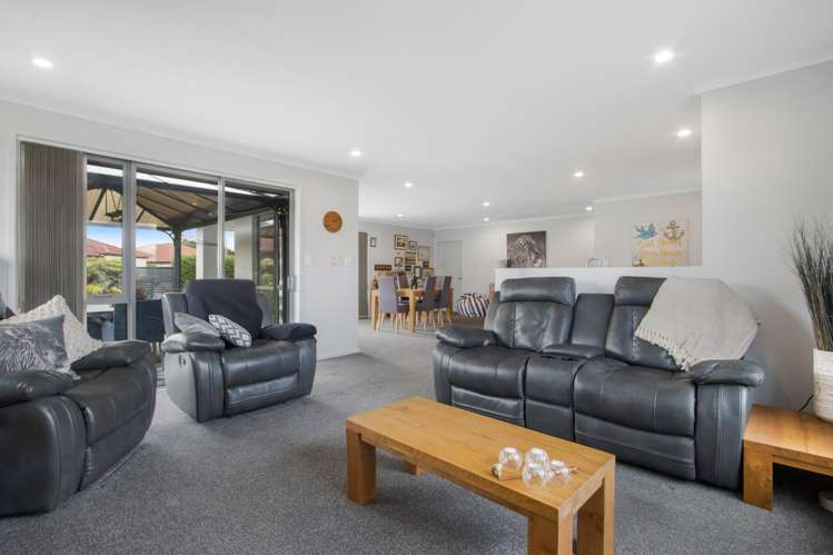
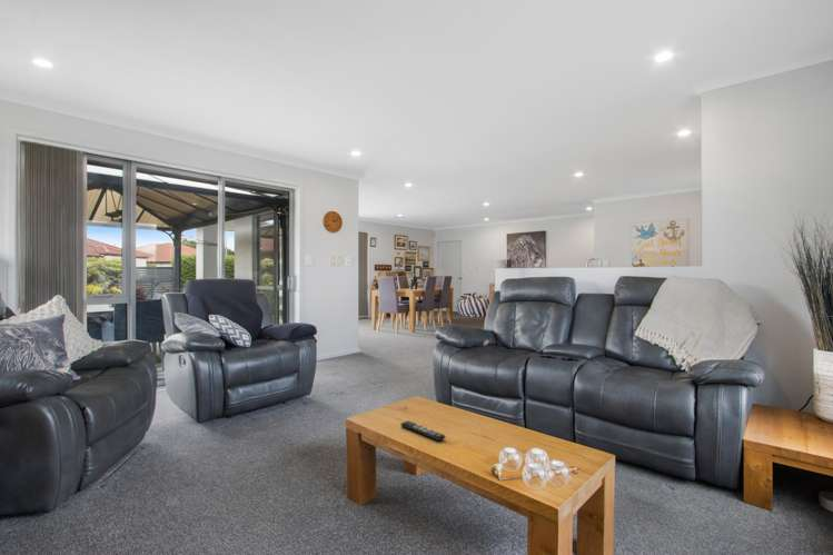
+ remote control (422, 429)
